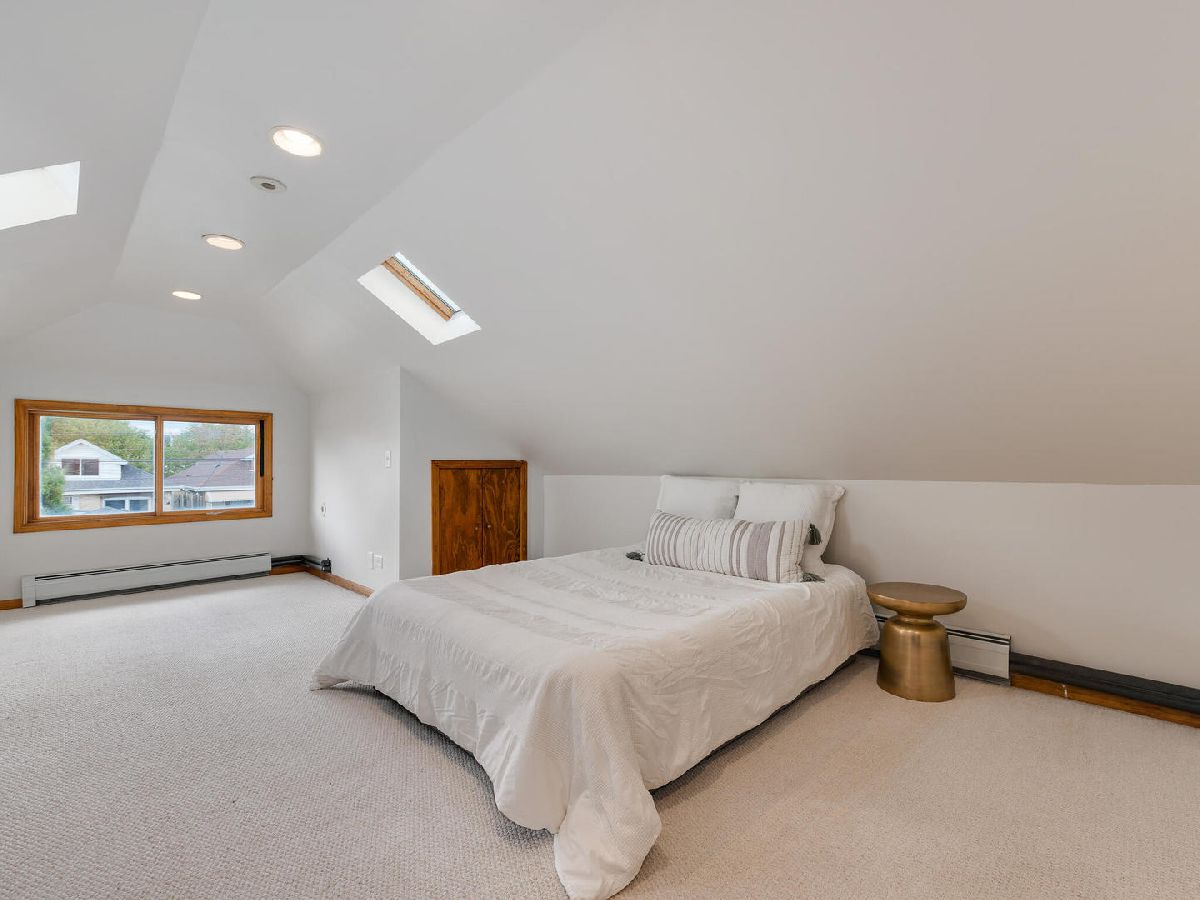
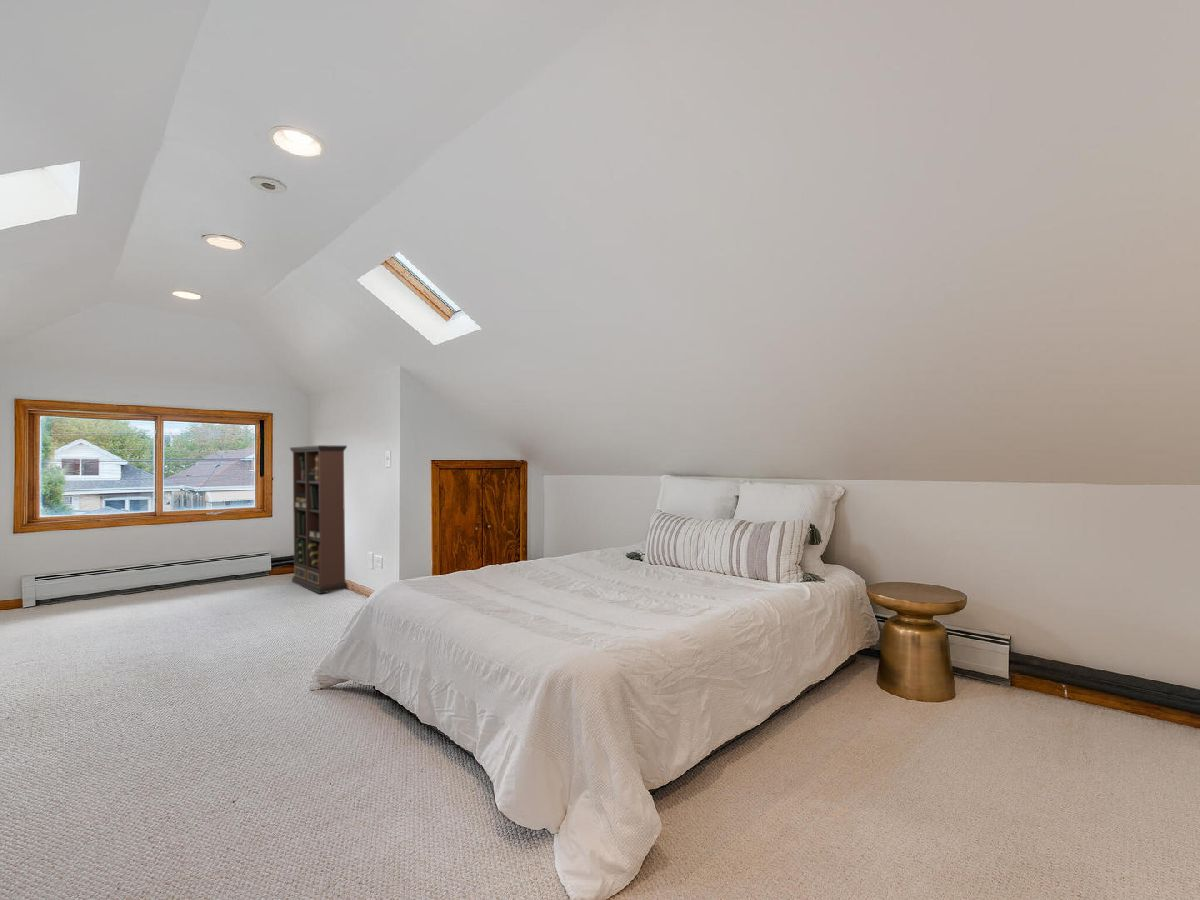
+ bookcase (317, 515)
